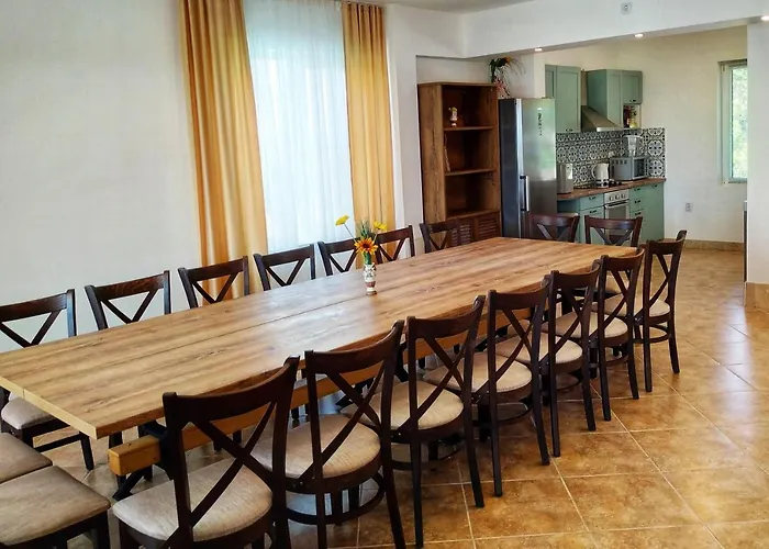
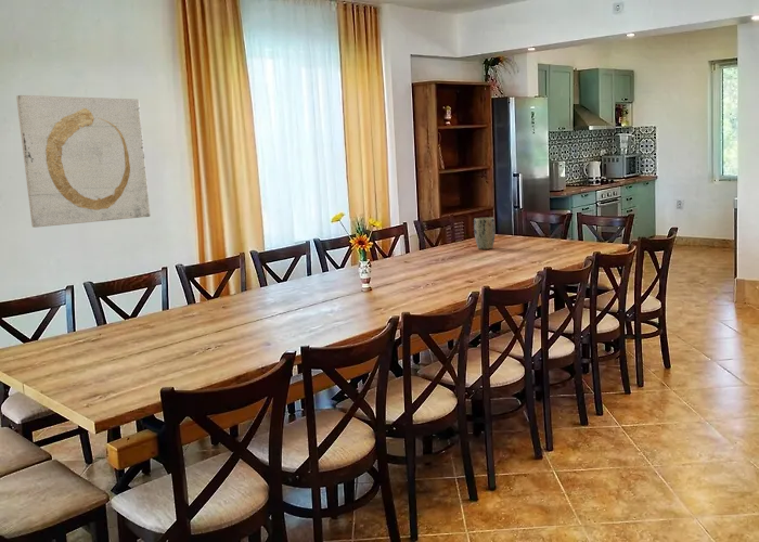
+ wall art (88, 159)
+ plant pot (484, 233)
